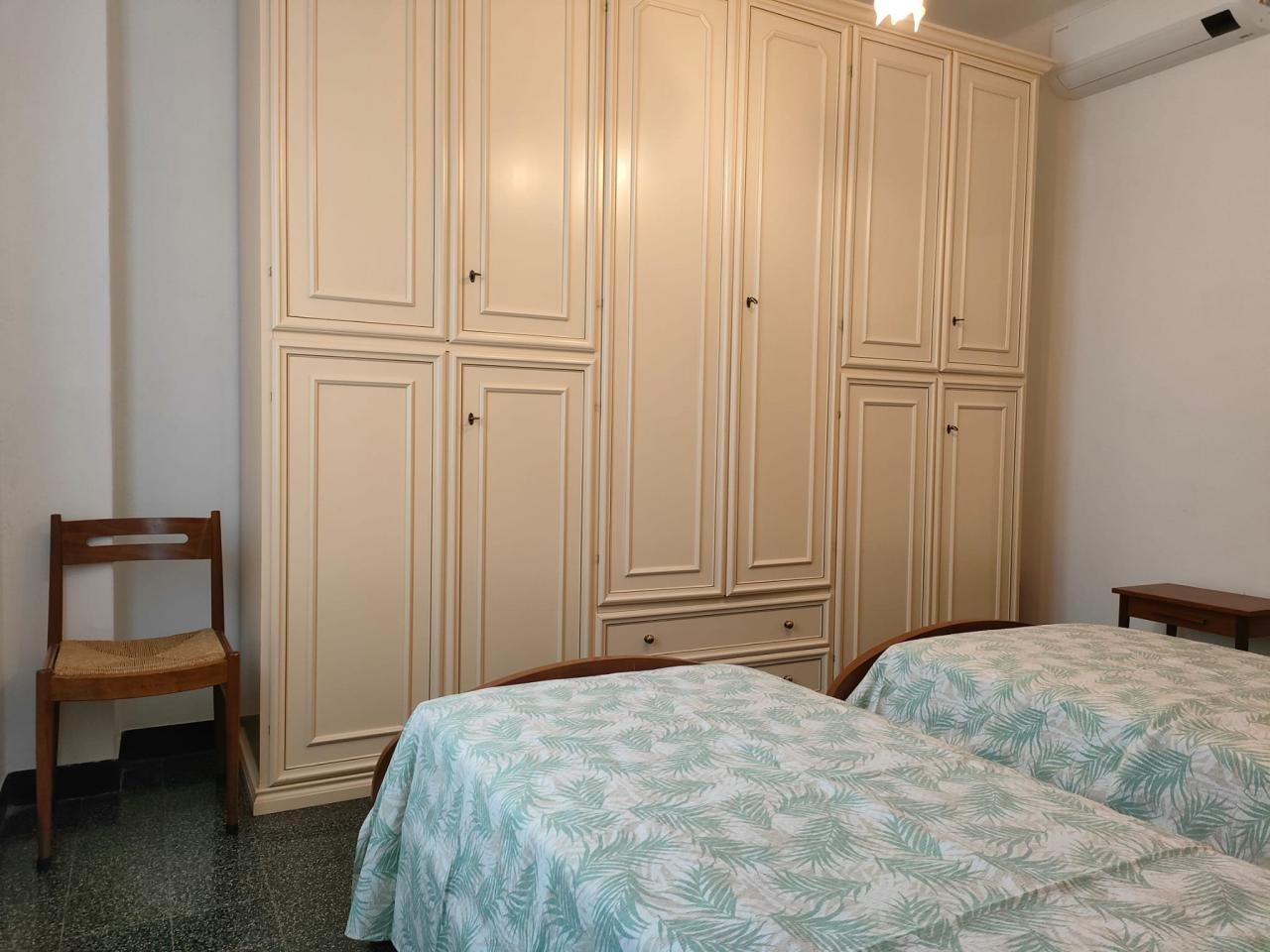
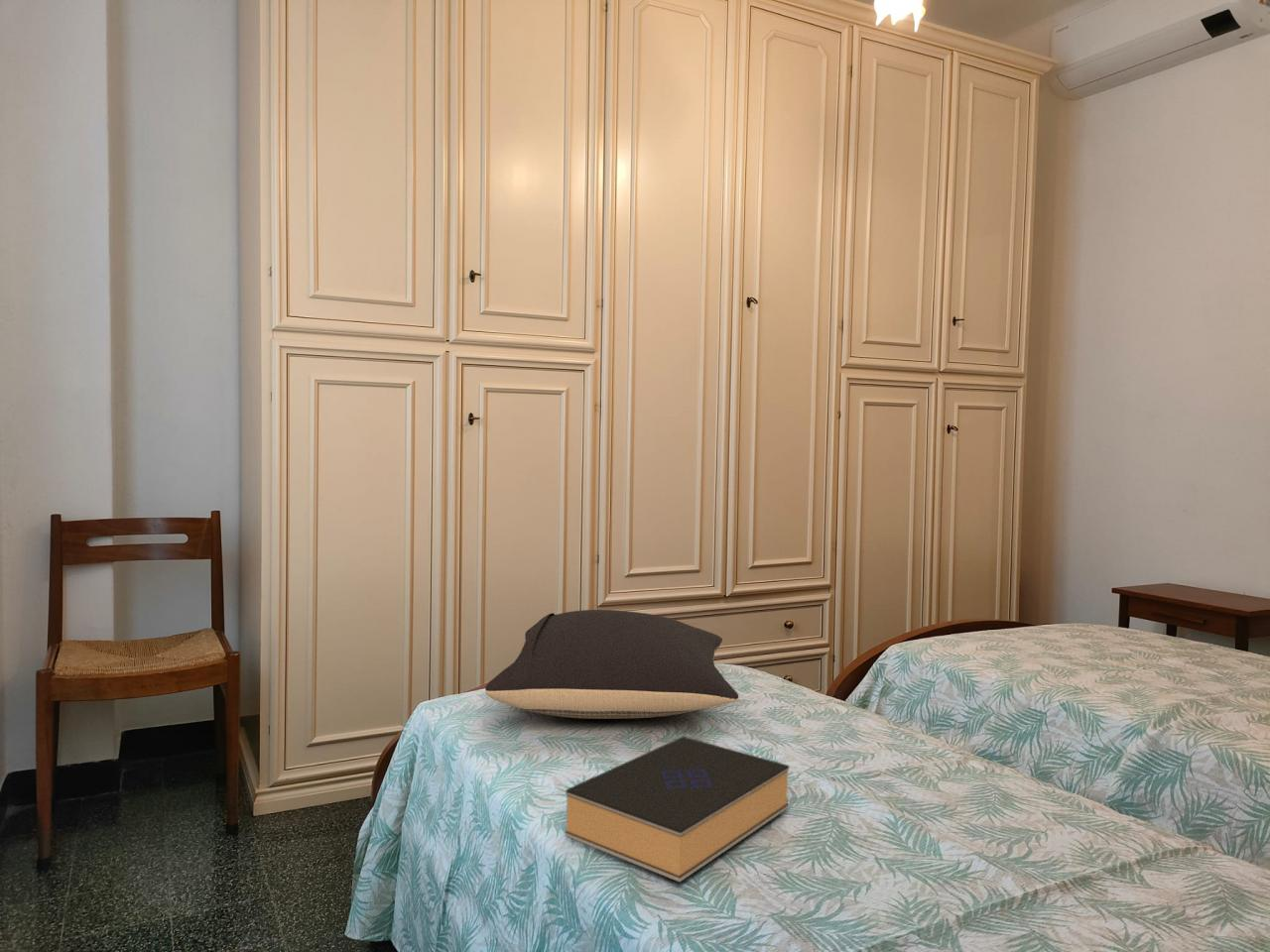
+ pillow (618, 661)
+ book (681, 802)
